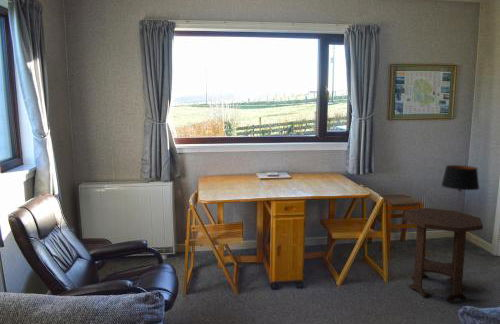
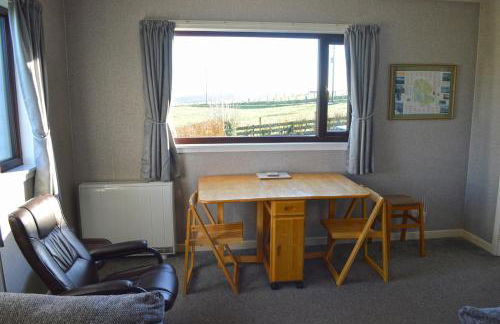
- table lamp (459, 191)
- side table (438, 262)
